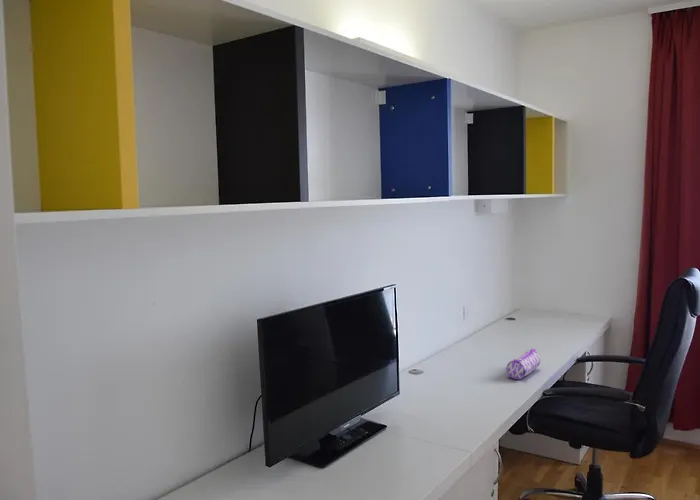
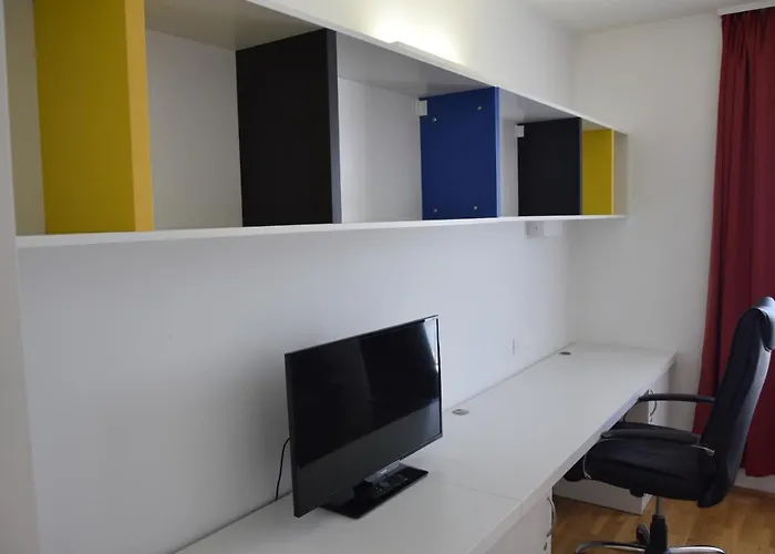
- pencil case (523, 363)
